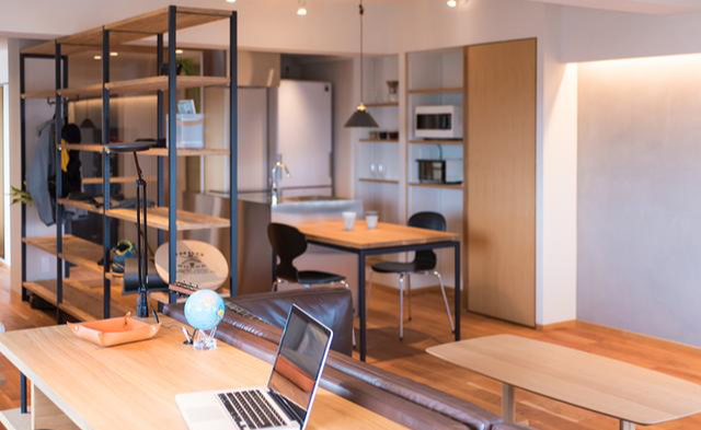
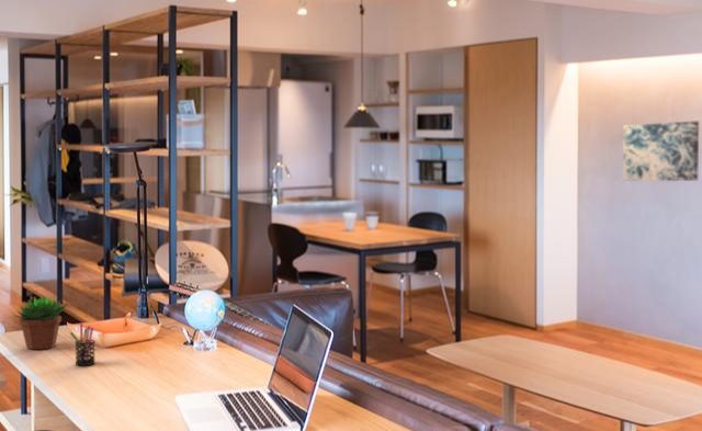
+ wall art (659, 151)
+ pen holder (82, 343)
+ succulent plant (42, 321)
